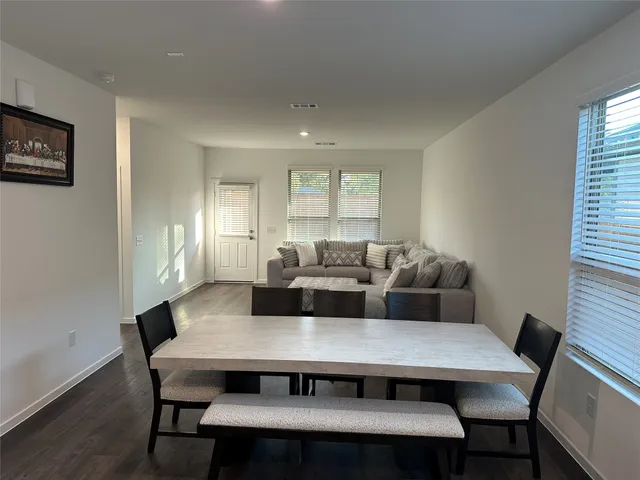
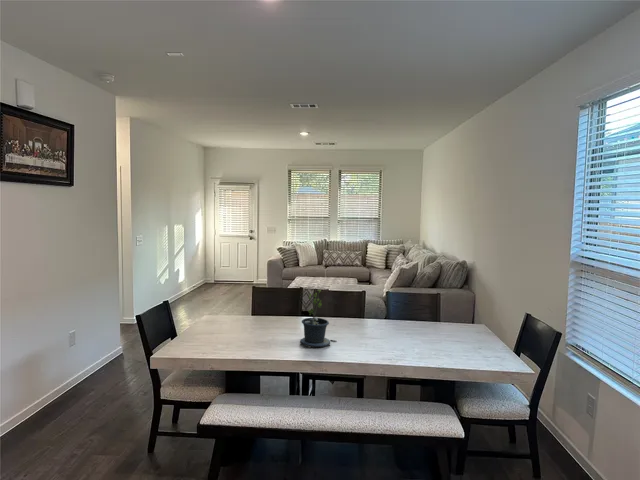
+ potted plant (316, 317)
